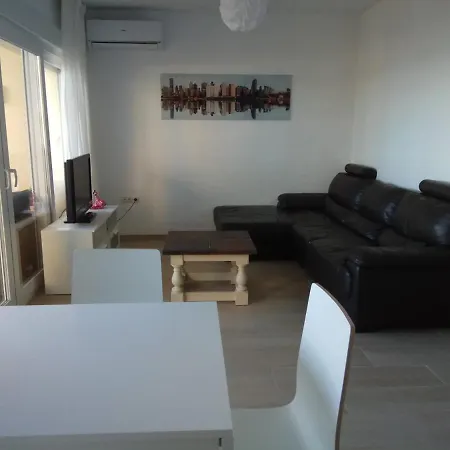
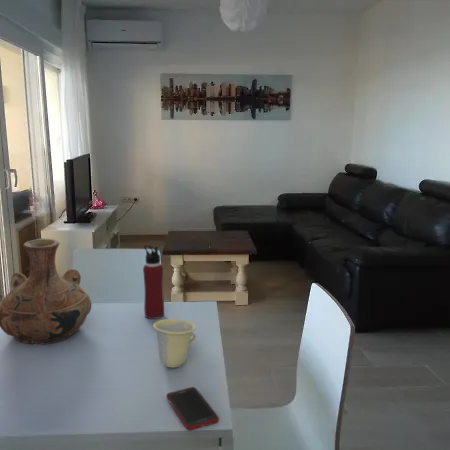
+ cup (175, 342)
+ cell phone (191, 407)
+ water bottle (153, 280)
+ vase (43, 287)
